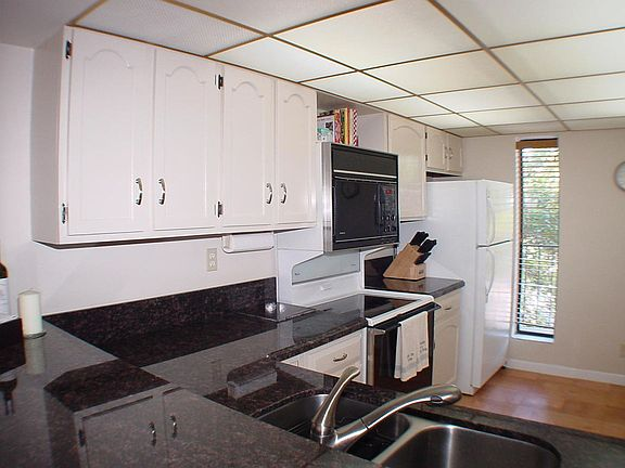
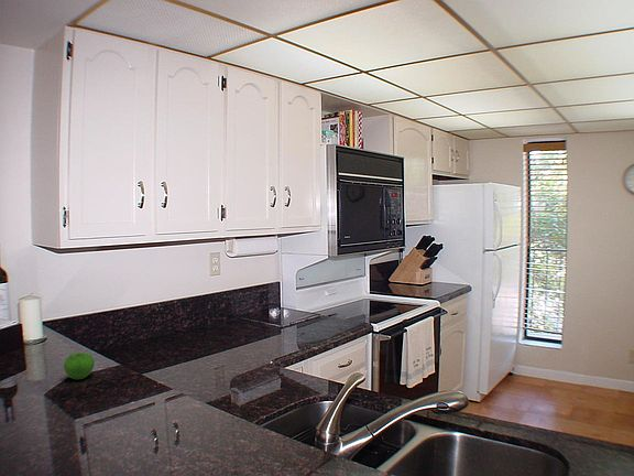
+ apple (79, 366)
